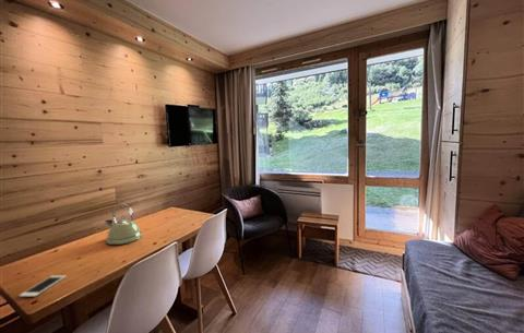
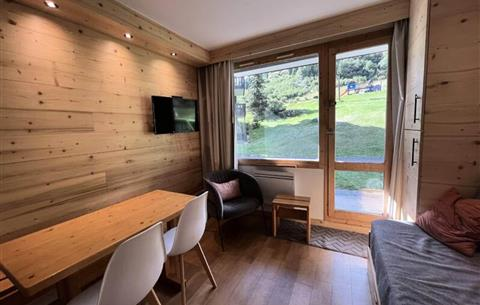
- kettle (121, 221)
- cell phone (44, 285)
